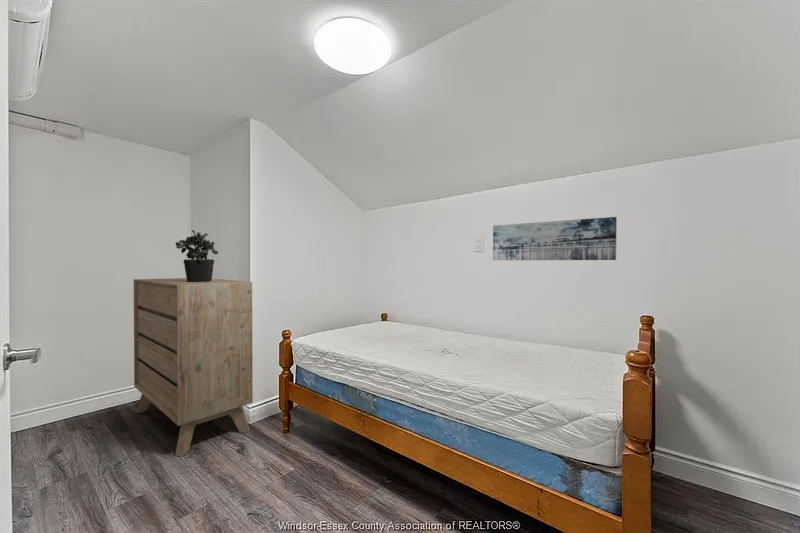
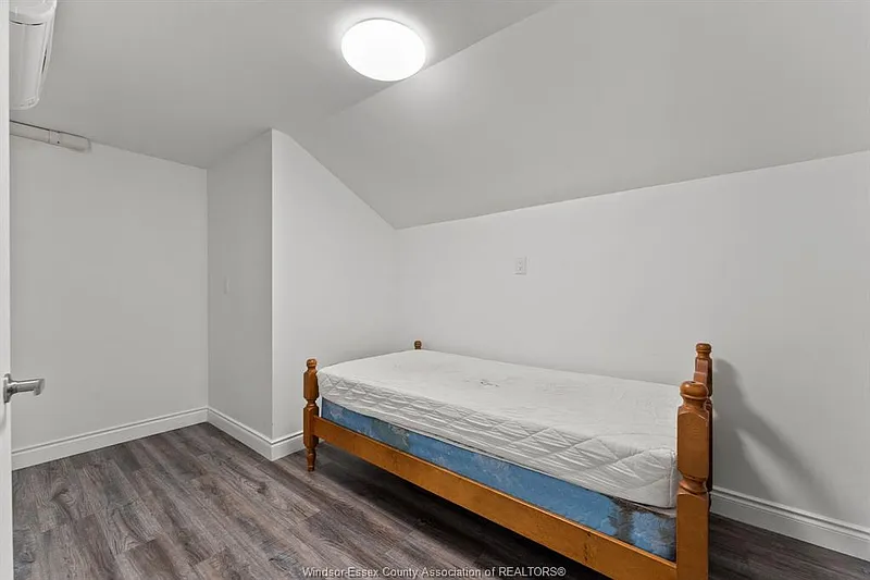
- dresser (189, 350)
- wall art (548, 241)
- potted plant (196, 255)
